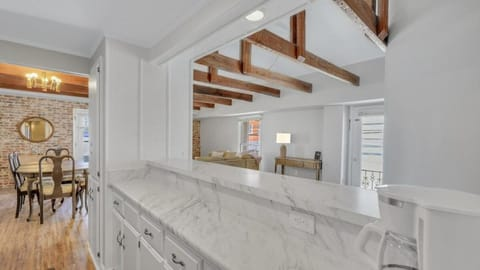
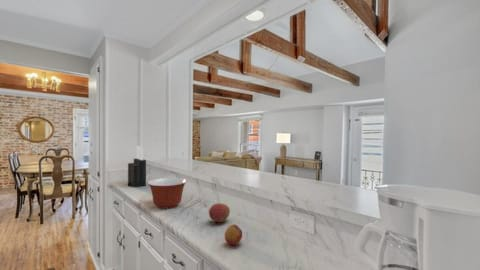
+ fruit (233, 234)
+ mixing bowl (167, 193)
+ knife block (135, 166)
+ fruit (219, 212)
